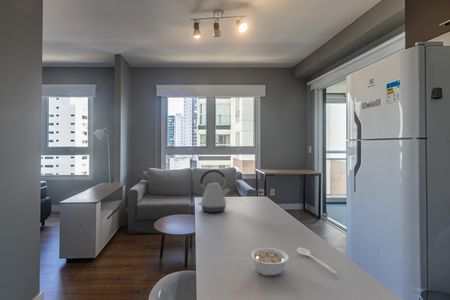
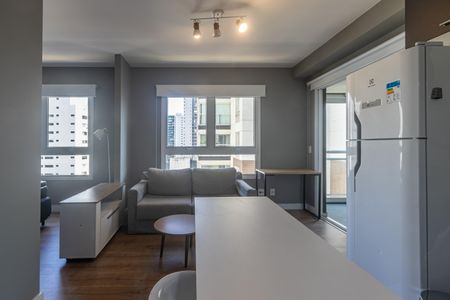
- kettle (214, 190)
- stirrer (315, 259)
- legume (269, 261)
